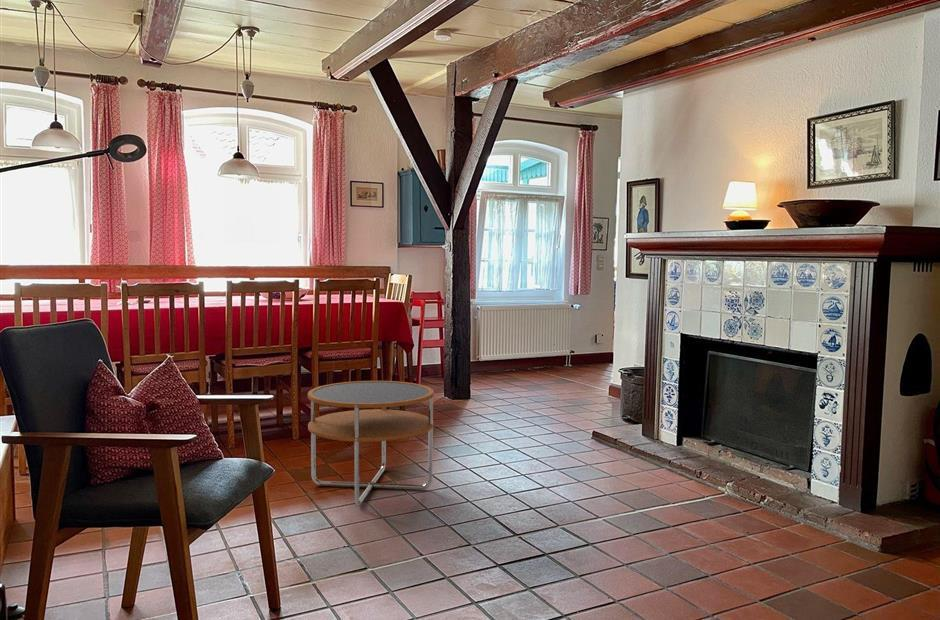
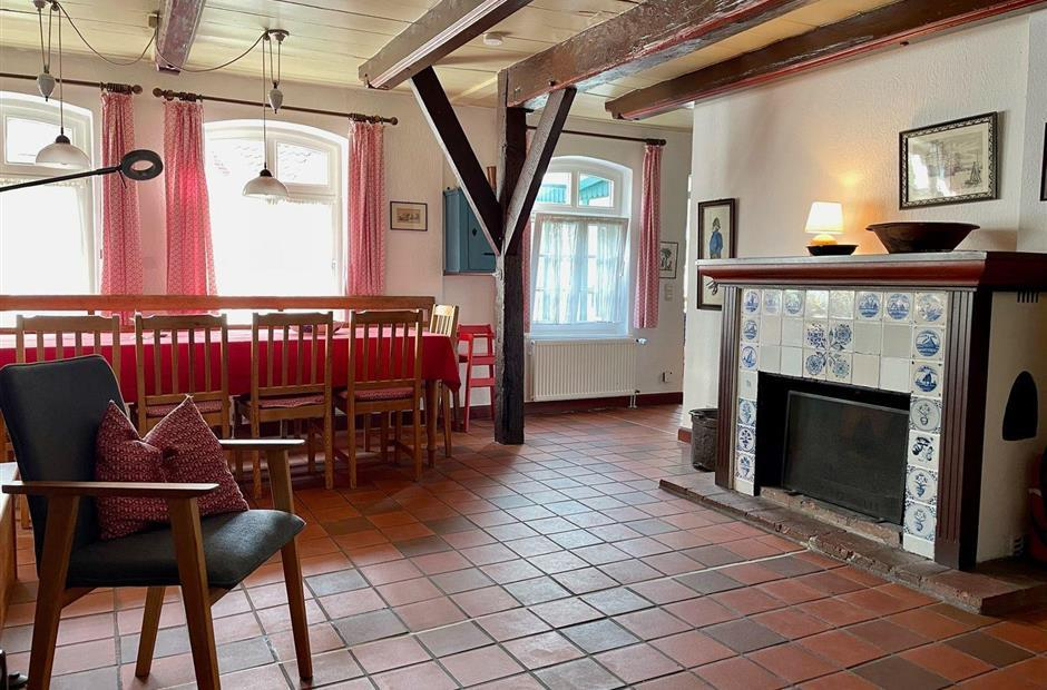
- side table (371, 439)
